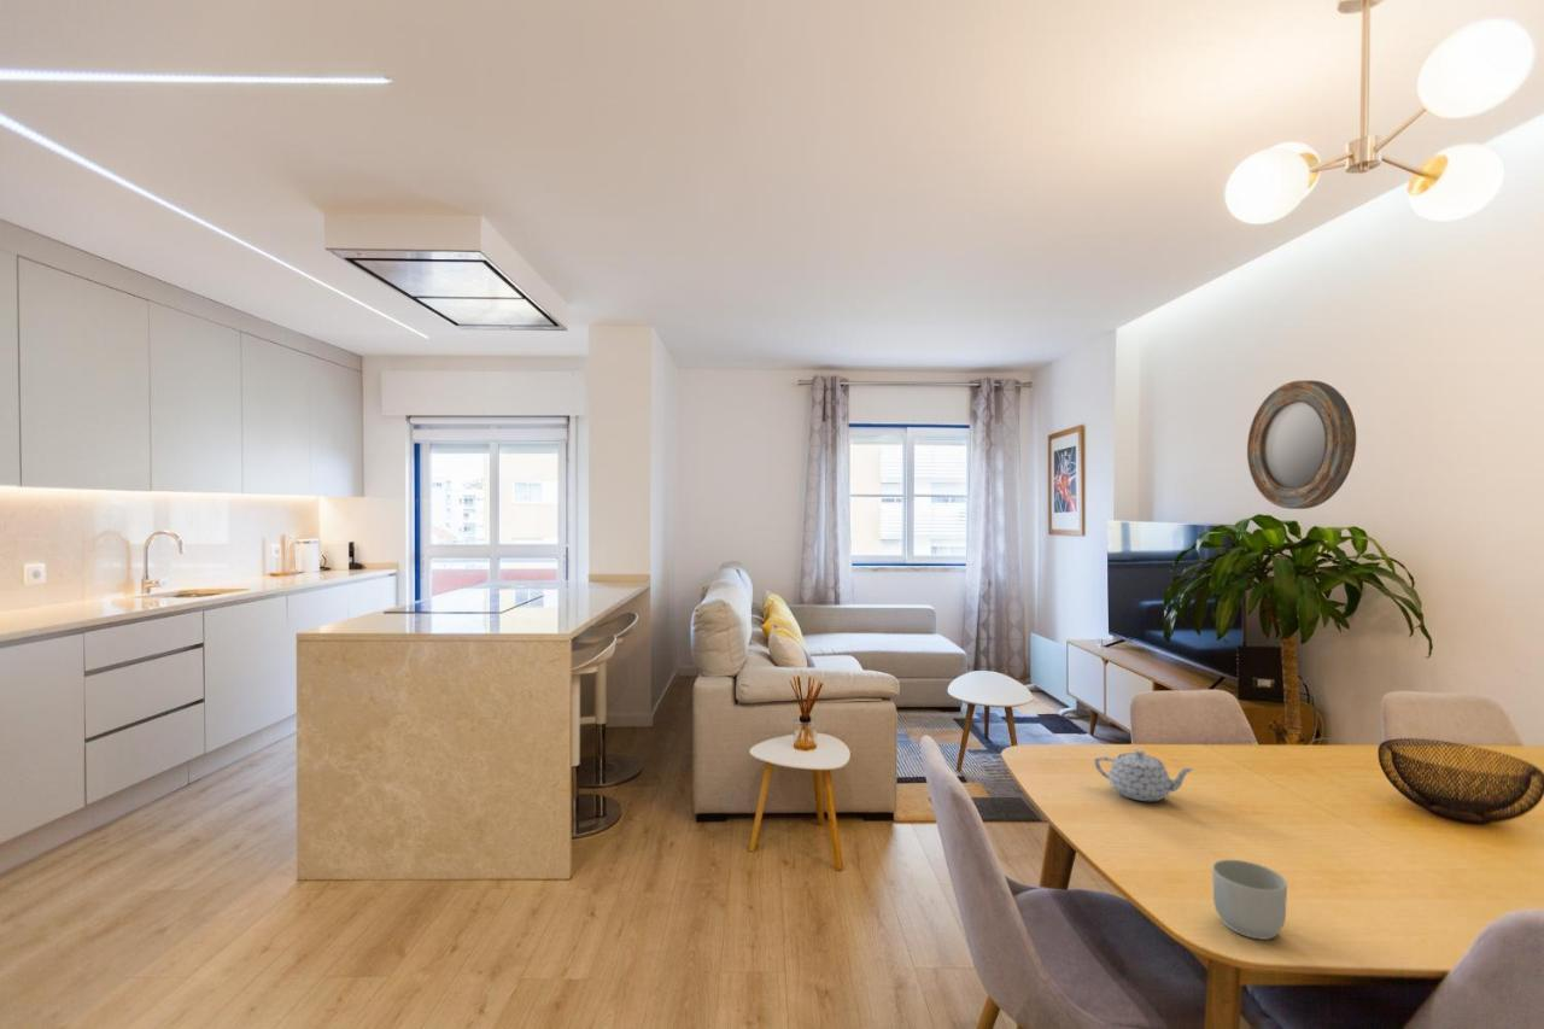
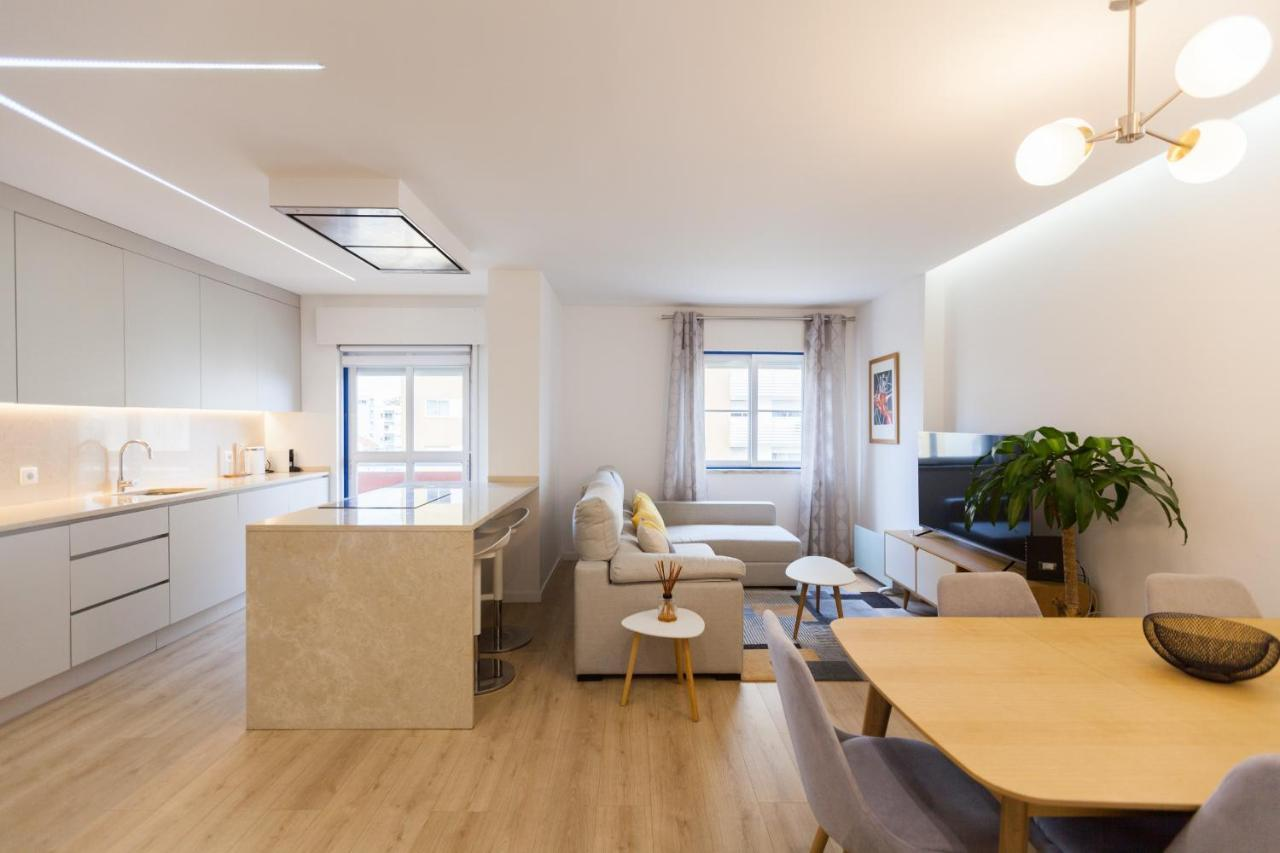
- home mirror (1296, 445)
- mug (1250, 896)
- teapot (1142, 772)
